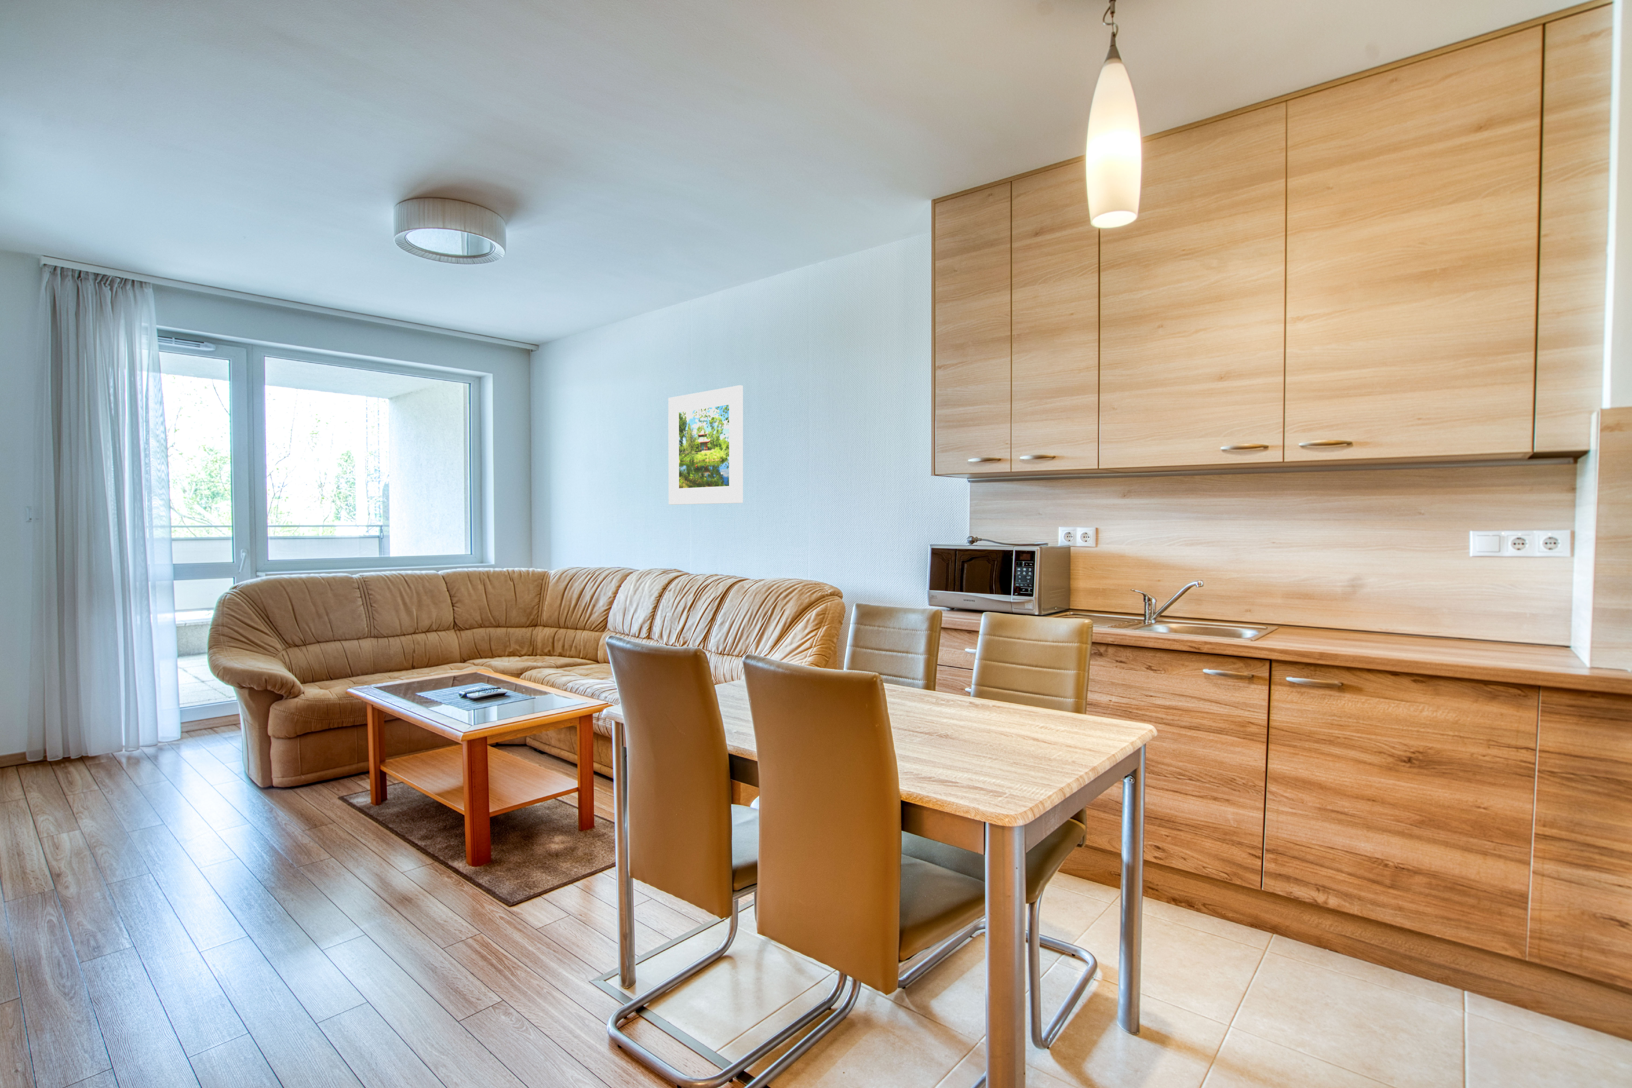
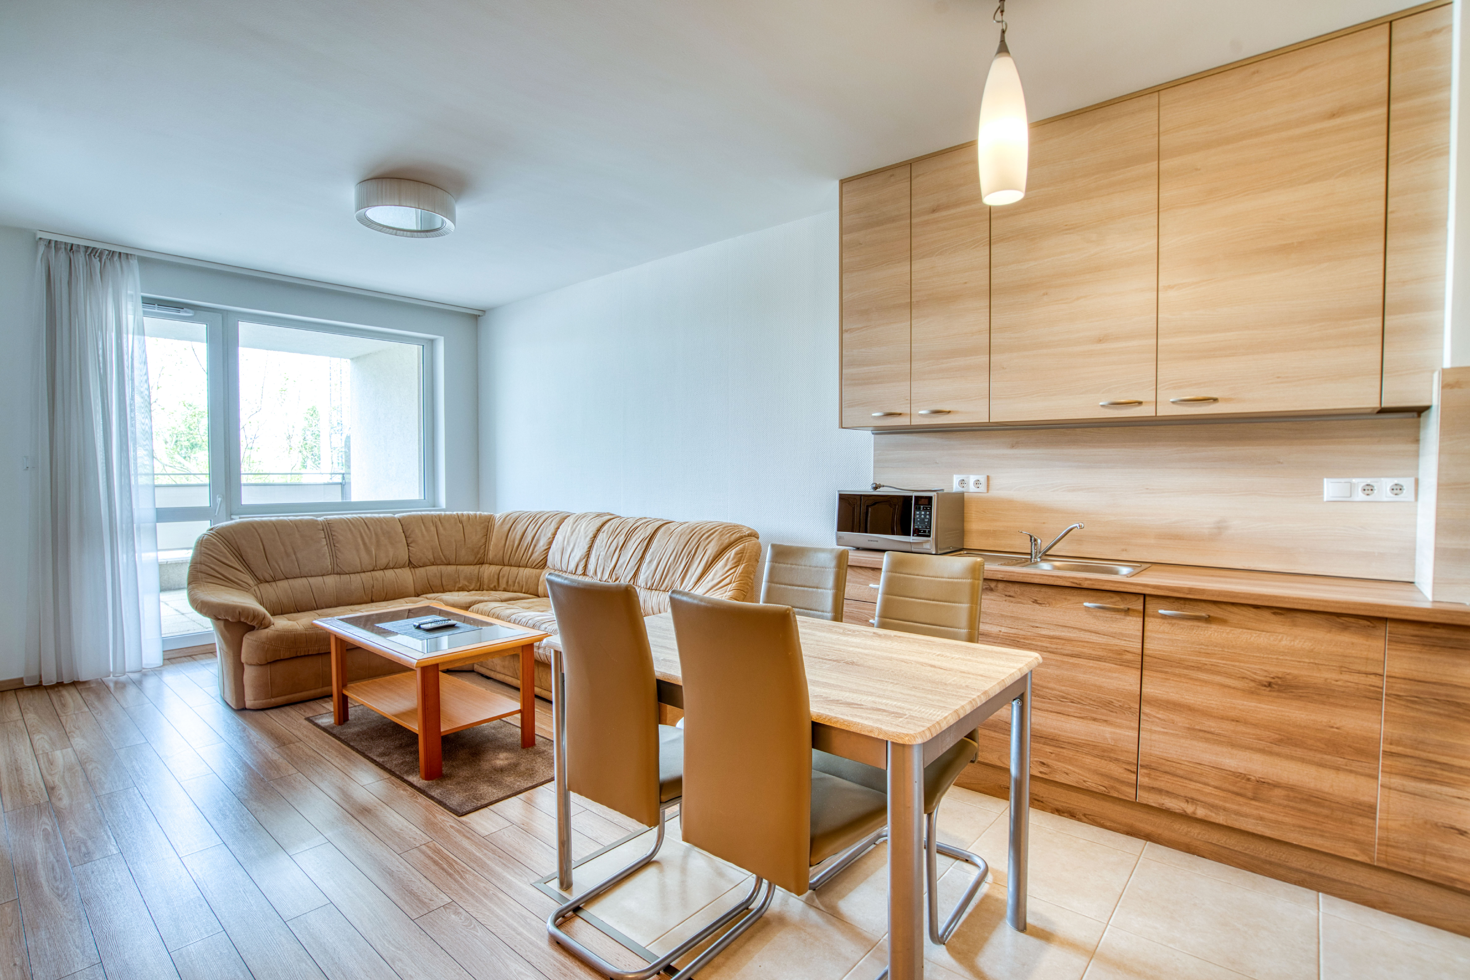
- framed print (703, 448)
